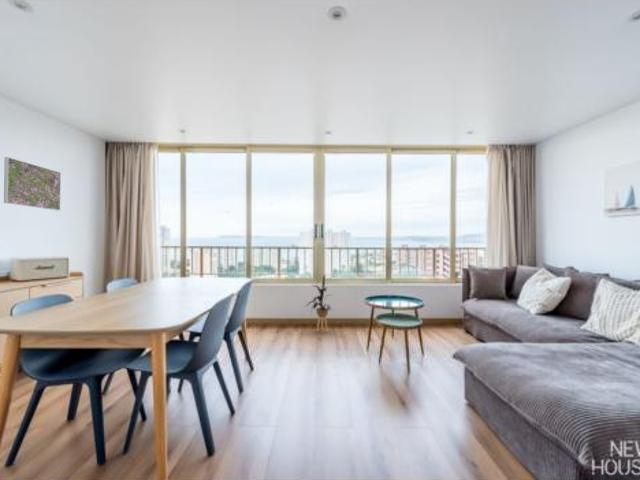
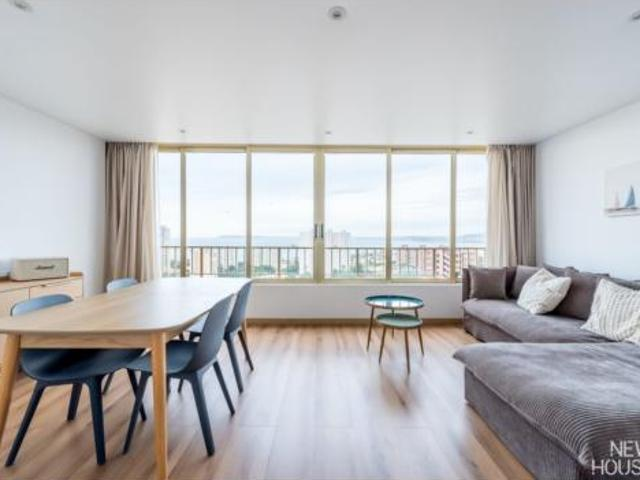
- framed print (34, 186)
- house plant (319, 303)
